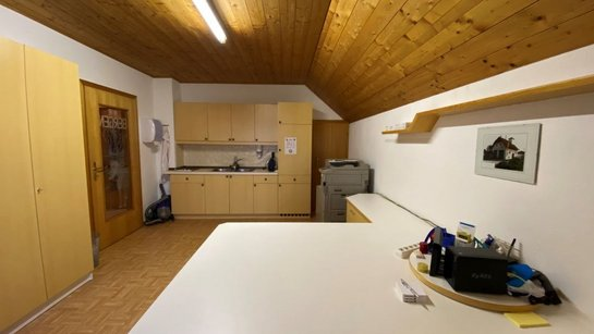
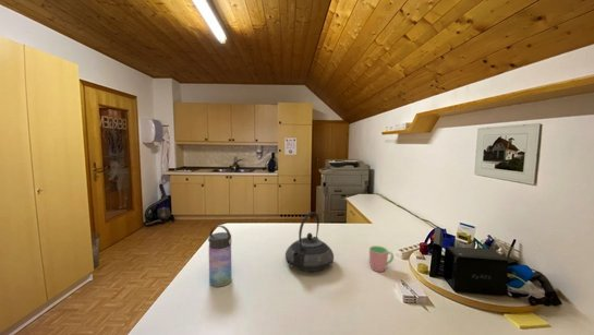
+ water bottle (220, 253)
+ teapot (307, 239)
+ cup (380, 259)
